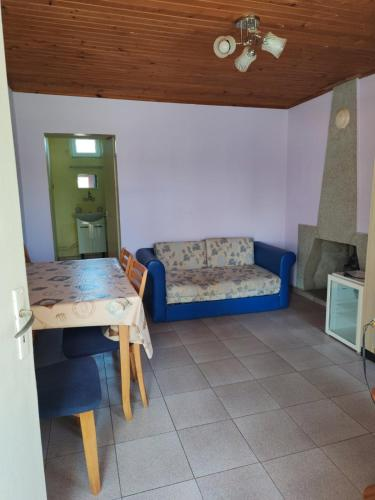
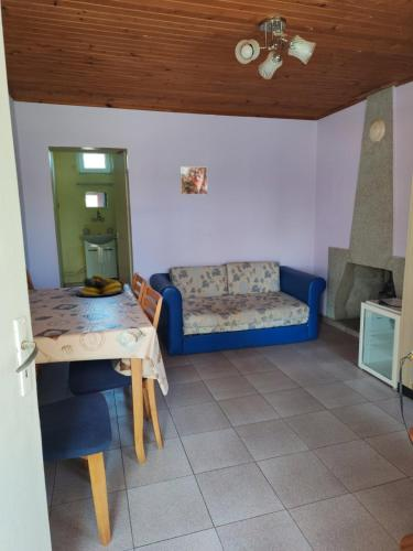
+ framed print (194, 181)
+ fruit bowl (99, 283)
